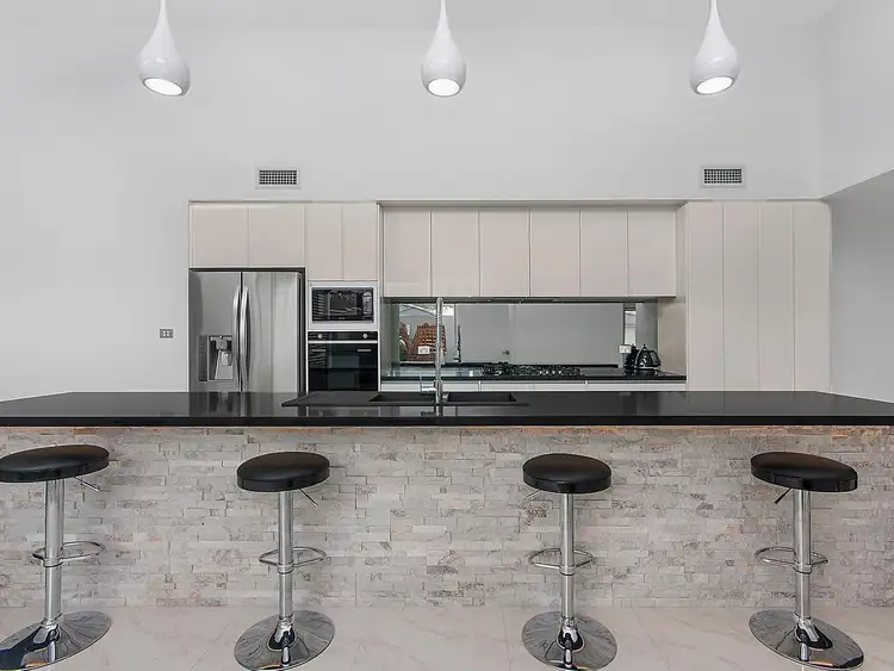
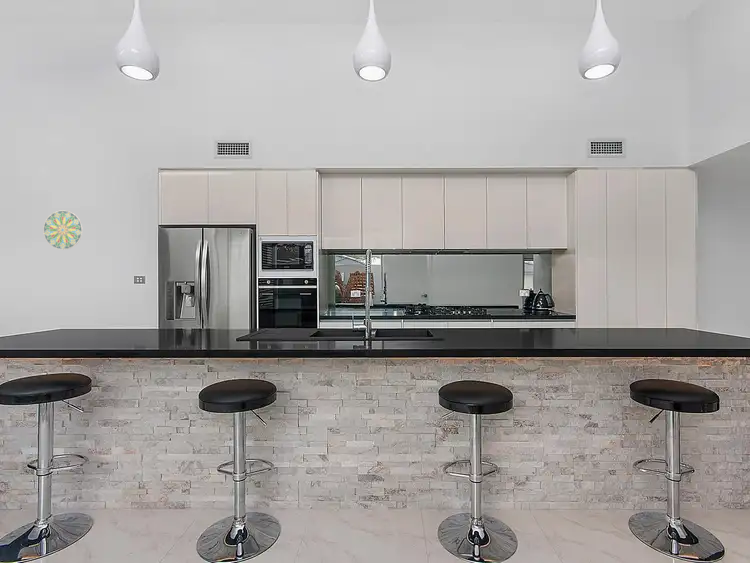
+ decorative plate (62, 230)
